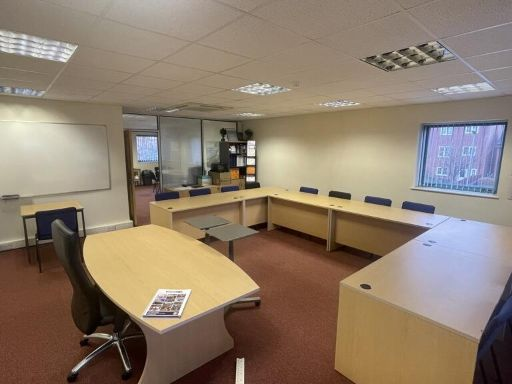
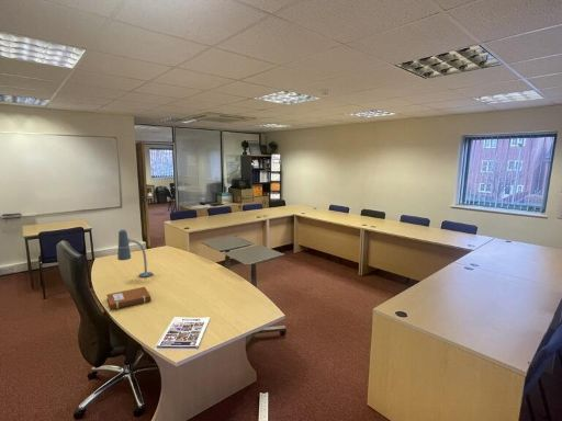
+ notebook (127, 297)
+ desk lamp (130, 253)
